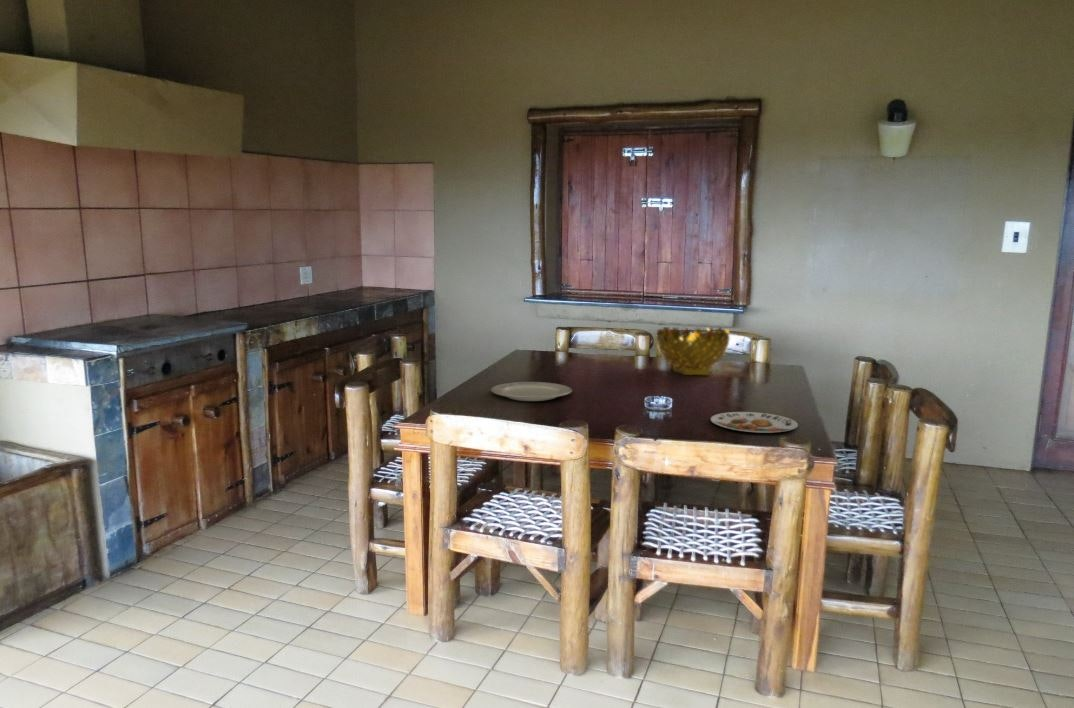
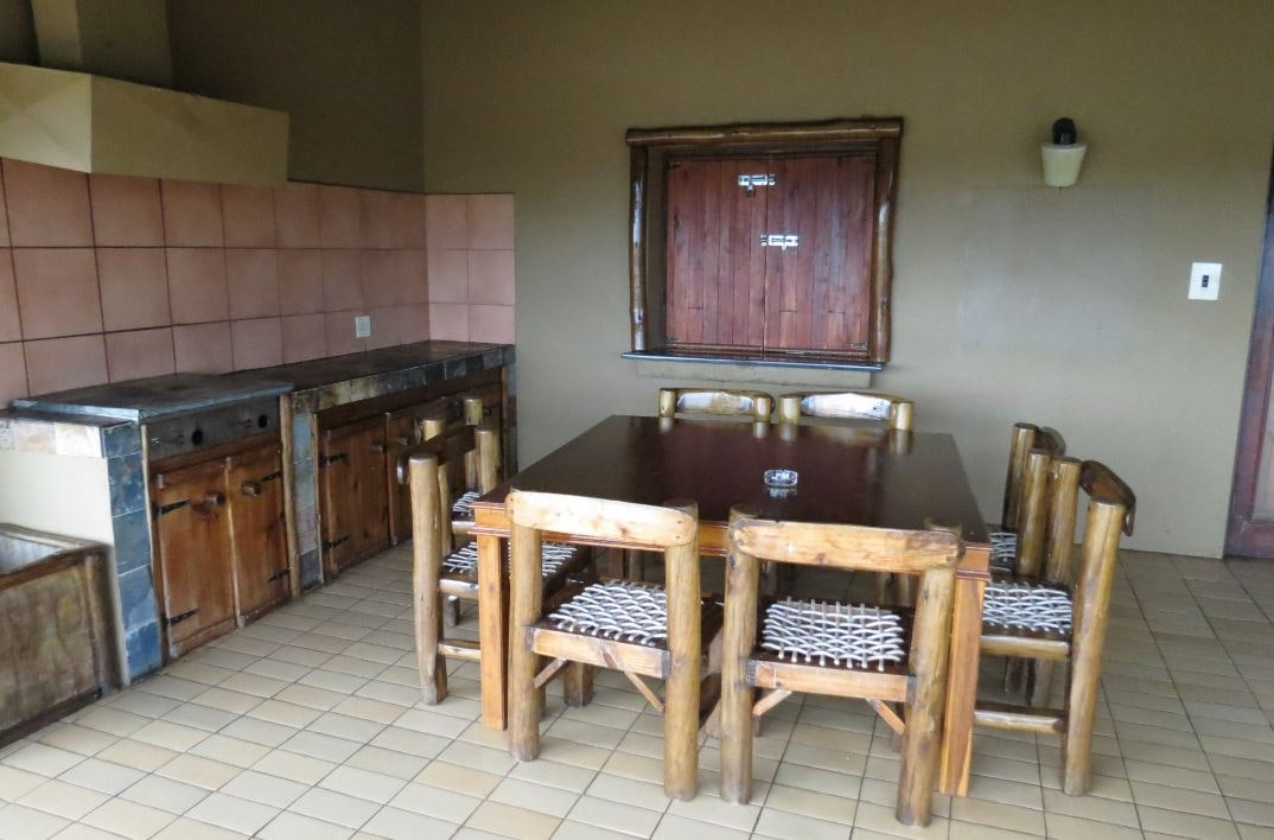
- chinaware (531, 392)
- plate (753, 422)
- decorative bowl (692, 350)
